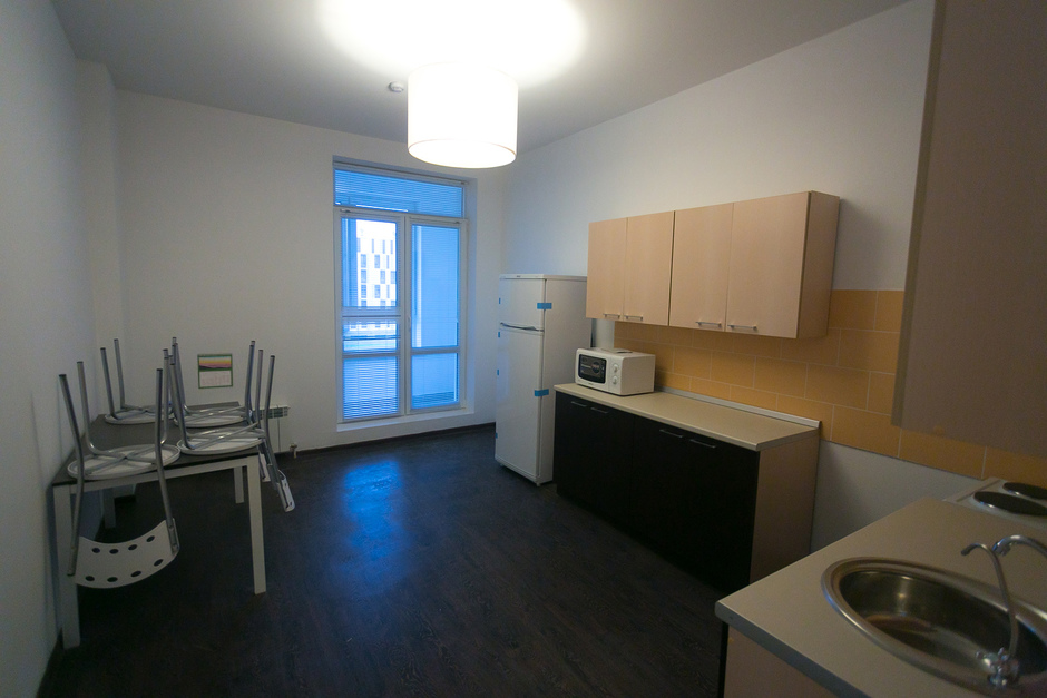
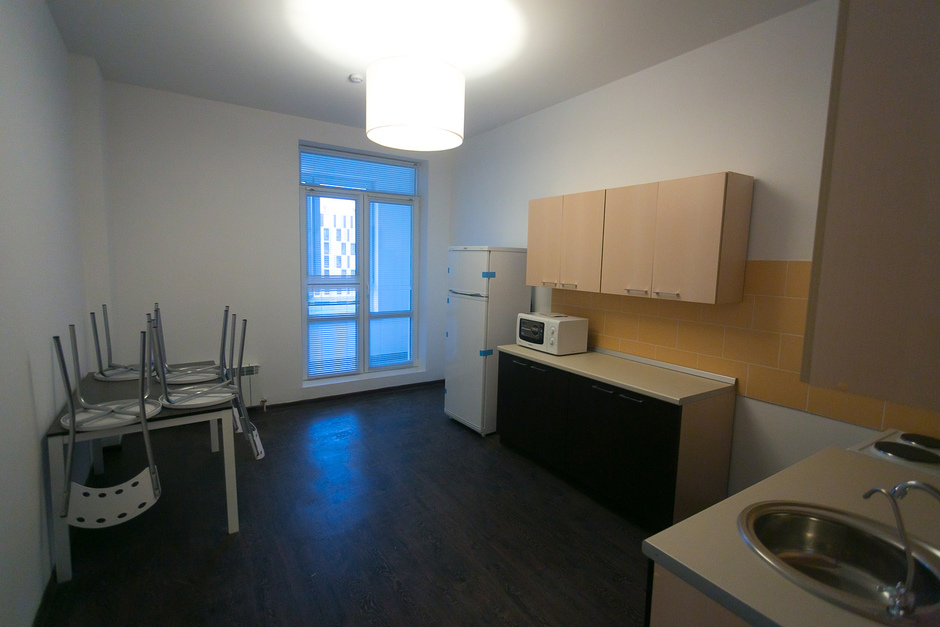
- calendar (215, 370)
